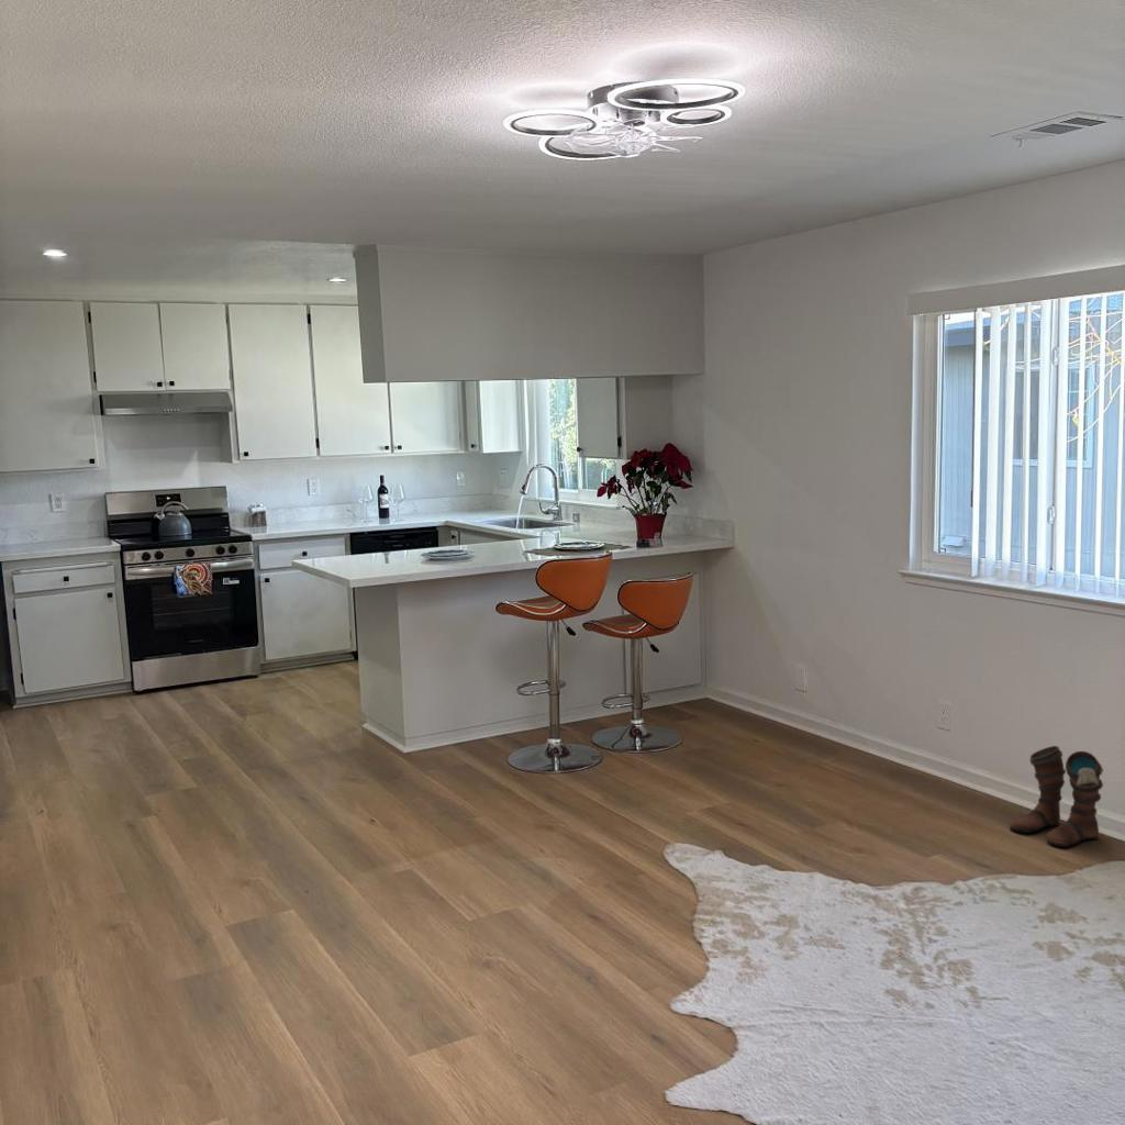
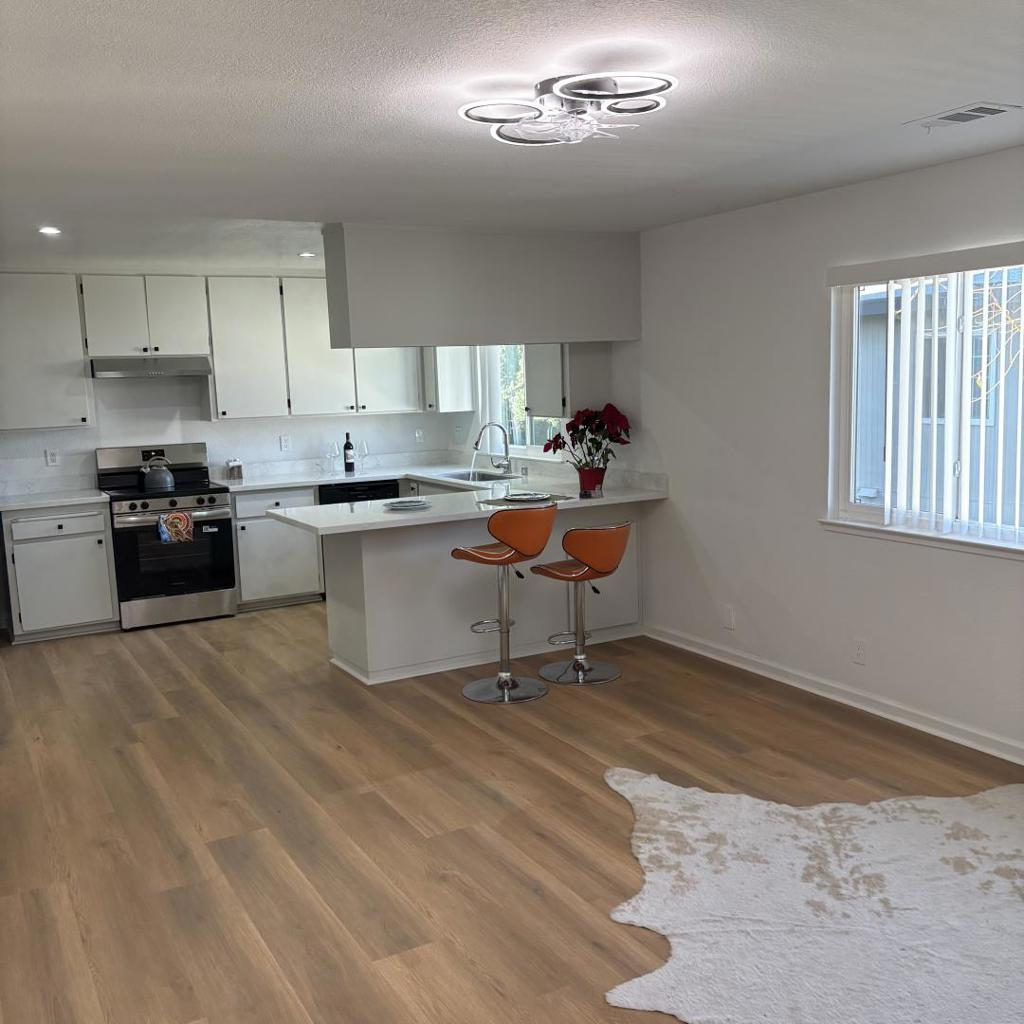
- boots (1060, 792)
